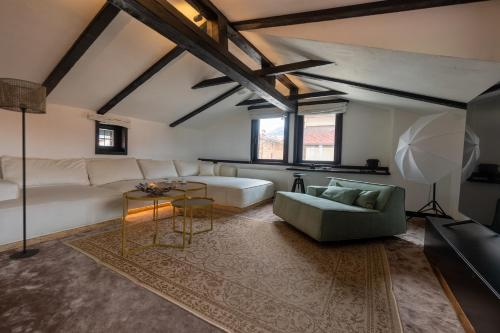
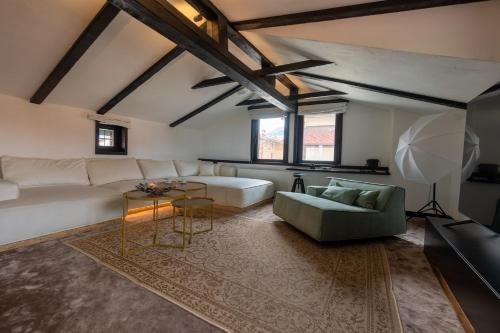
- floor lamp (24, 170)
